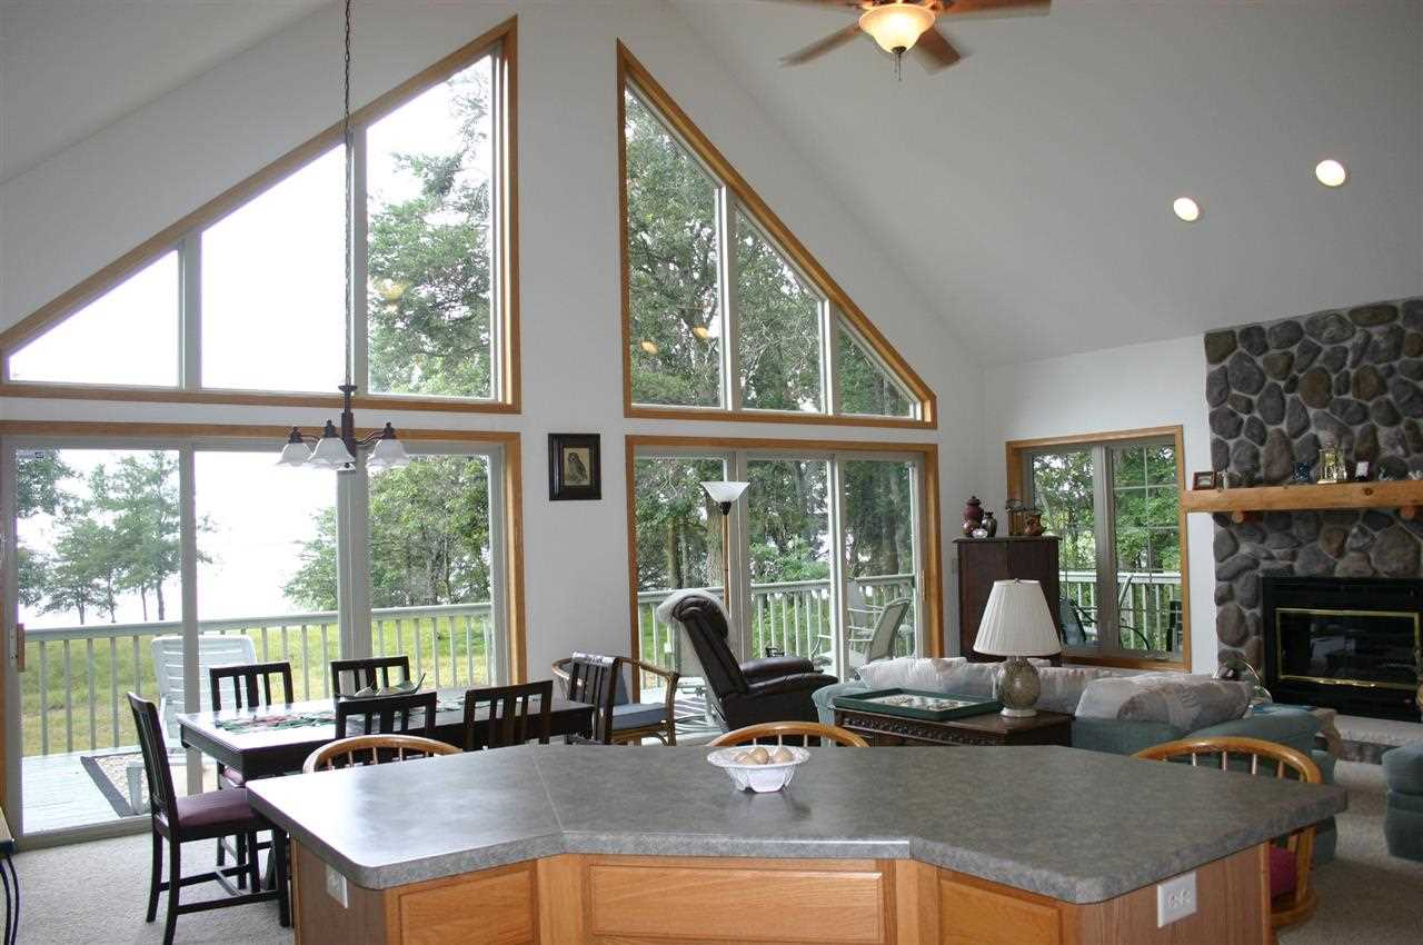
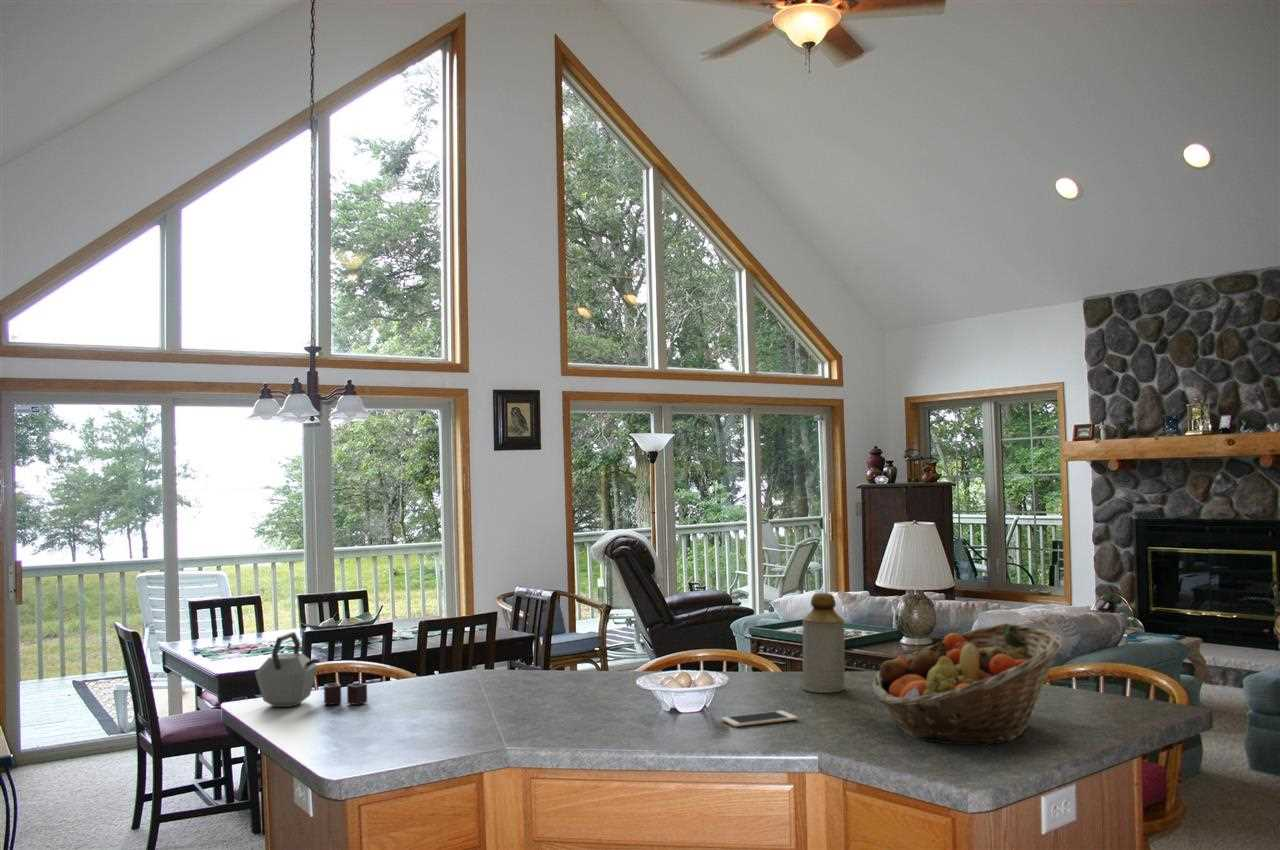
+ bottle (822, 640)
+ cell phone (759, 718)
+ kettle (314, 669)
+ fruit basket (965, 679)
